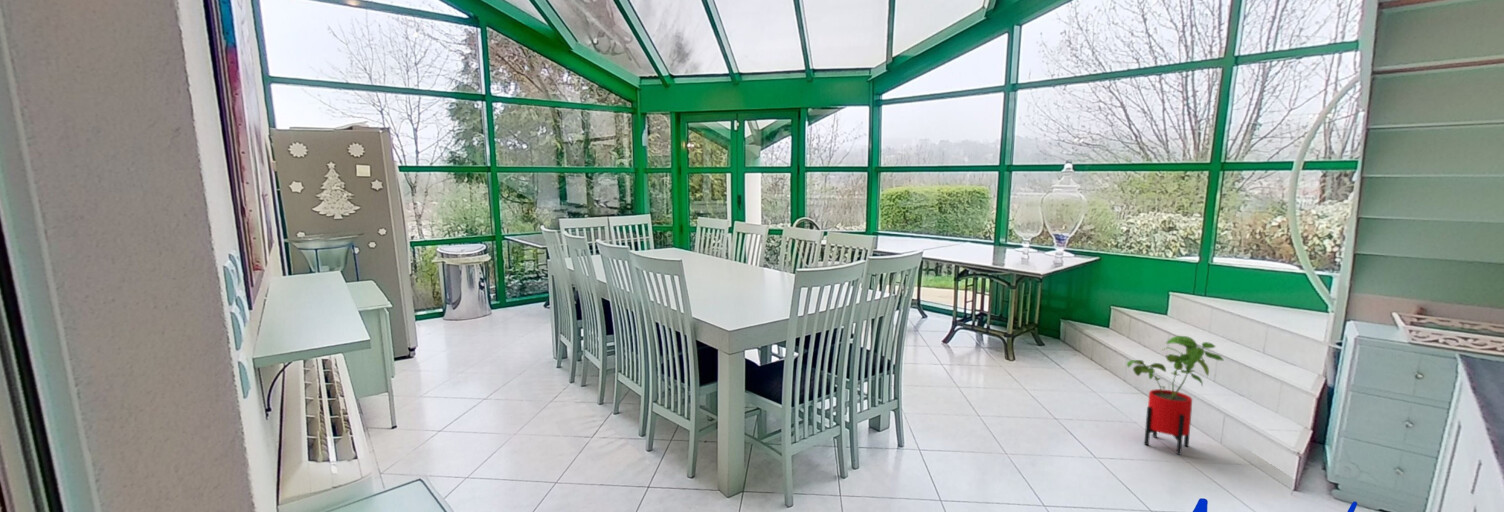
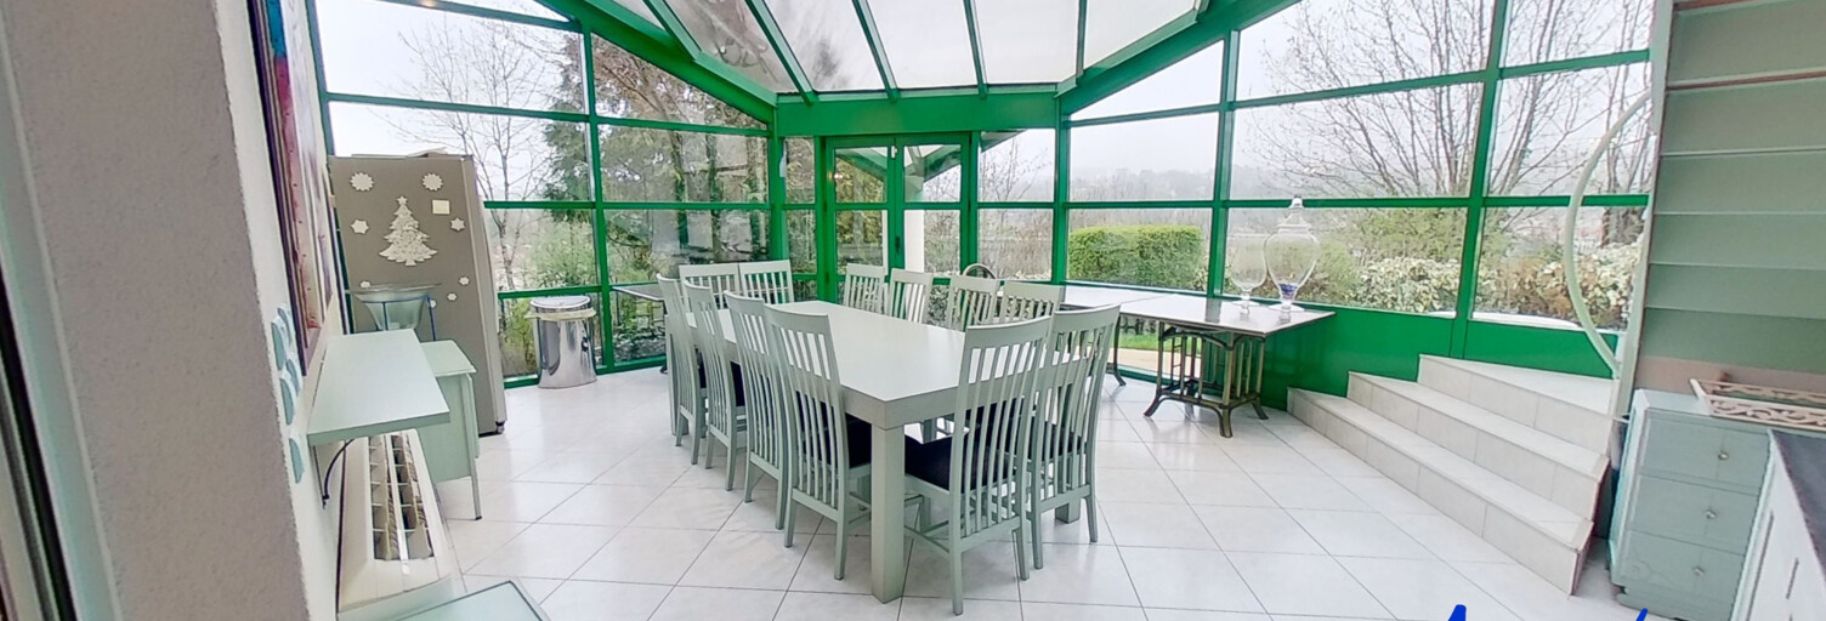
- house plant (1170, 390)
